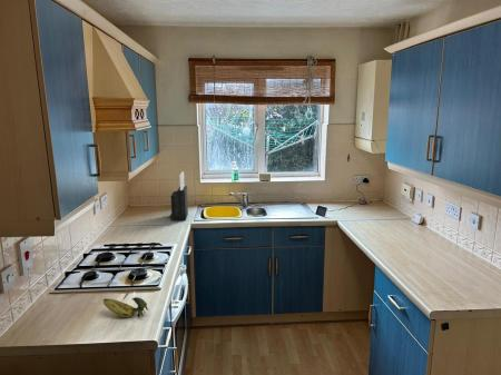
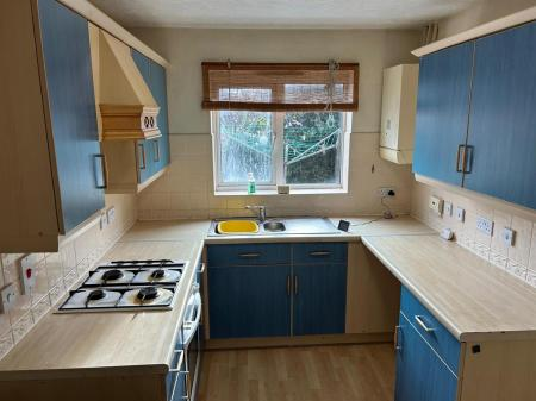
- knife block (177, 195)
- banana (125, 306)
